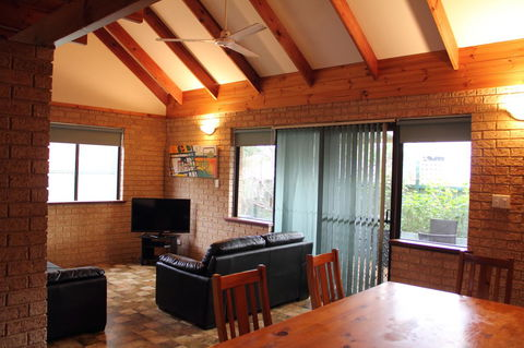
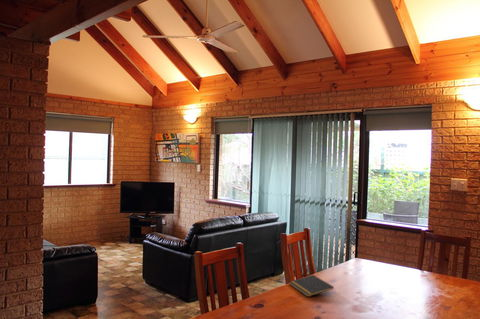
+ notepad (310, 285)
